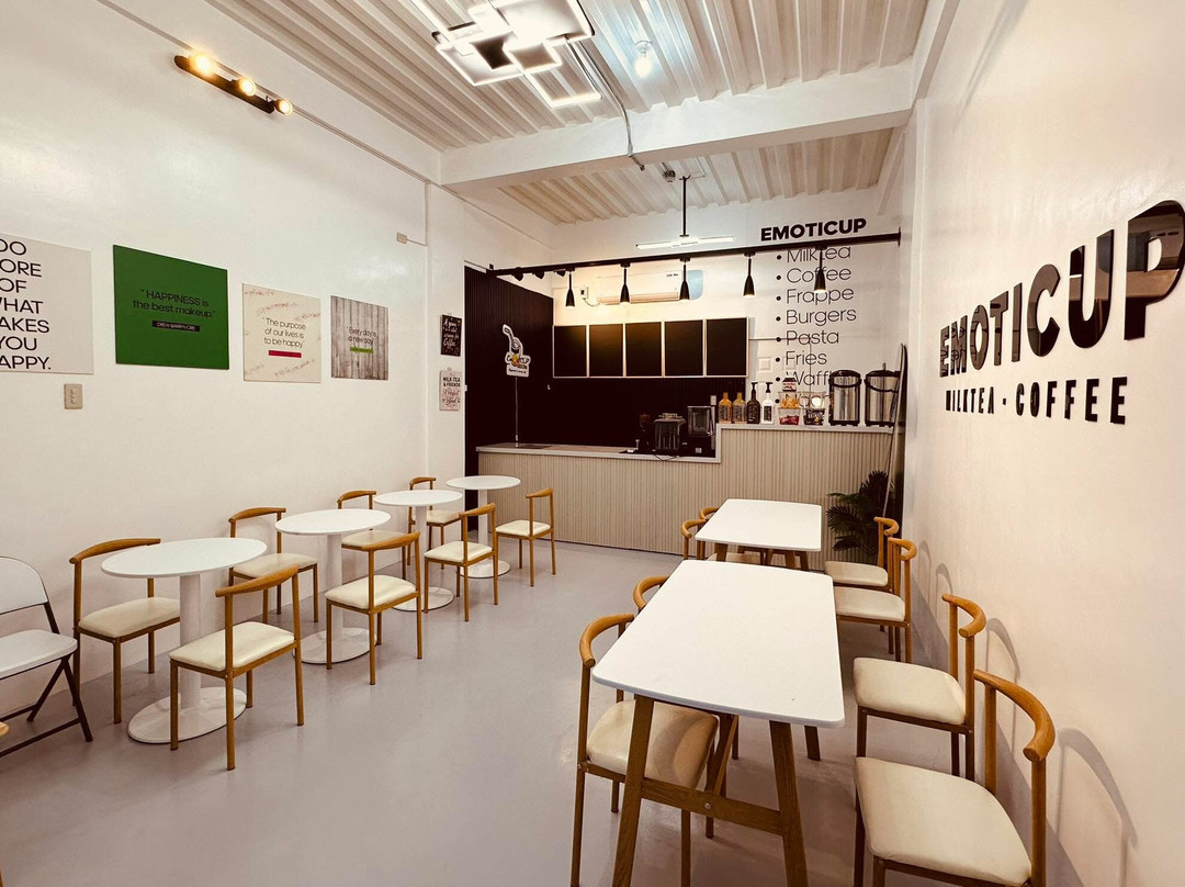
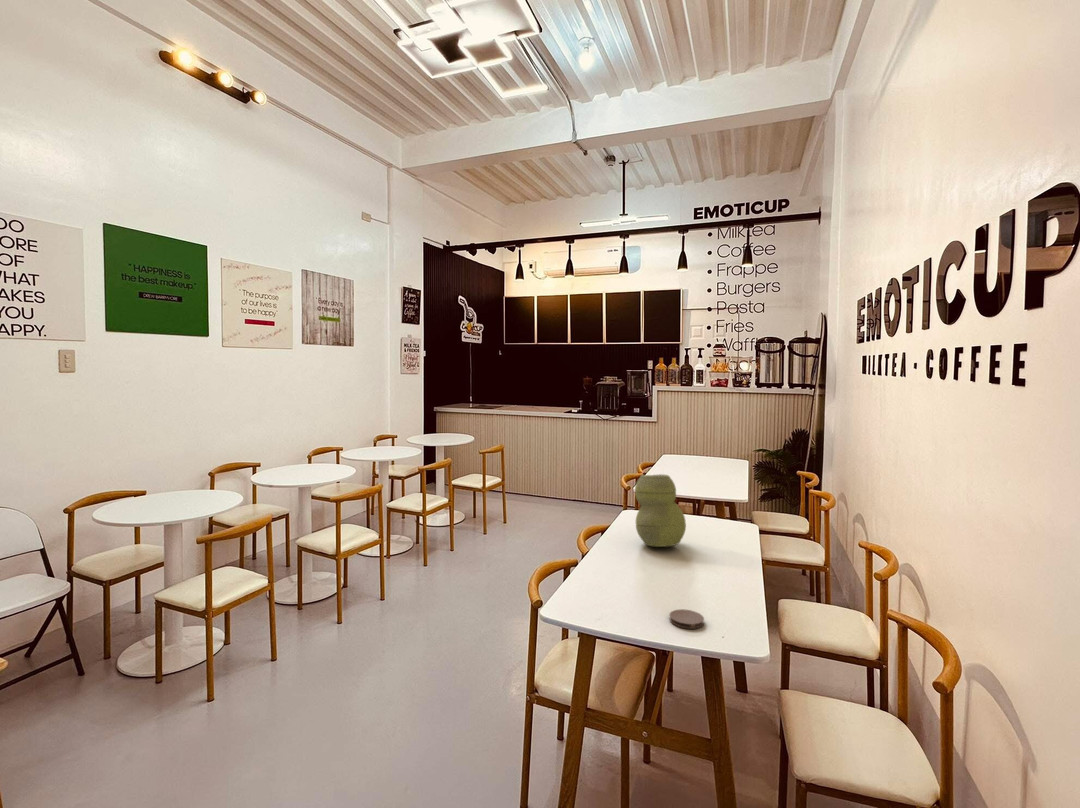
+ vase (660, 510)
+ coaster (686, 618)
